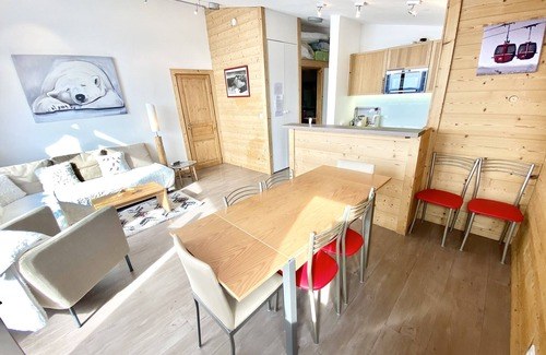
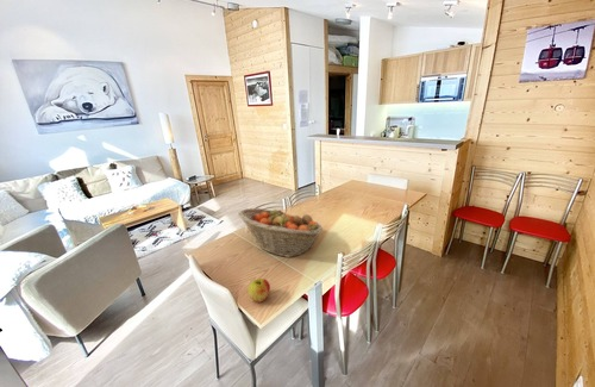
+ apple (258, 289)
+ fruit basket (280, 226)
